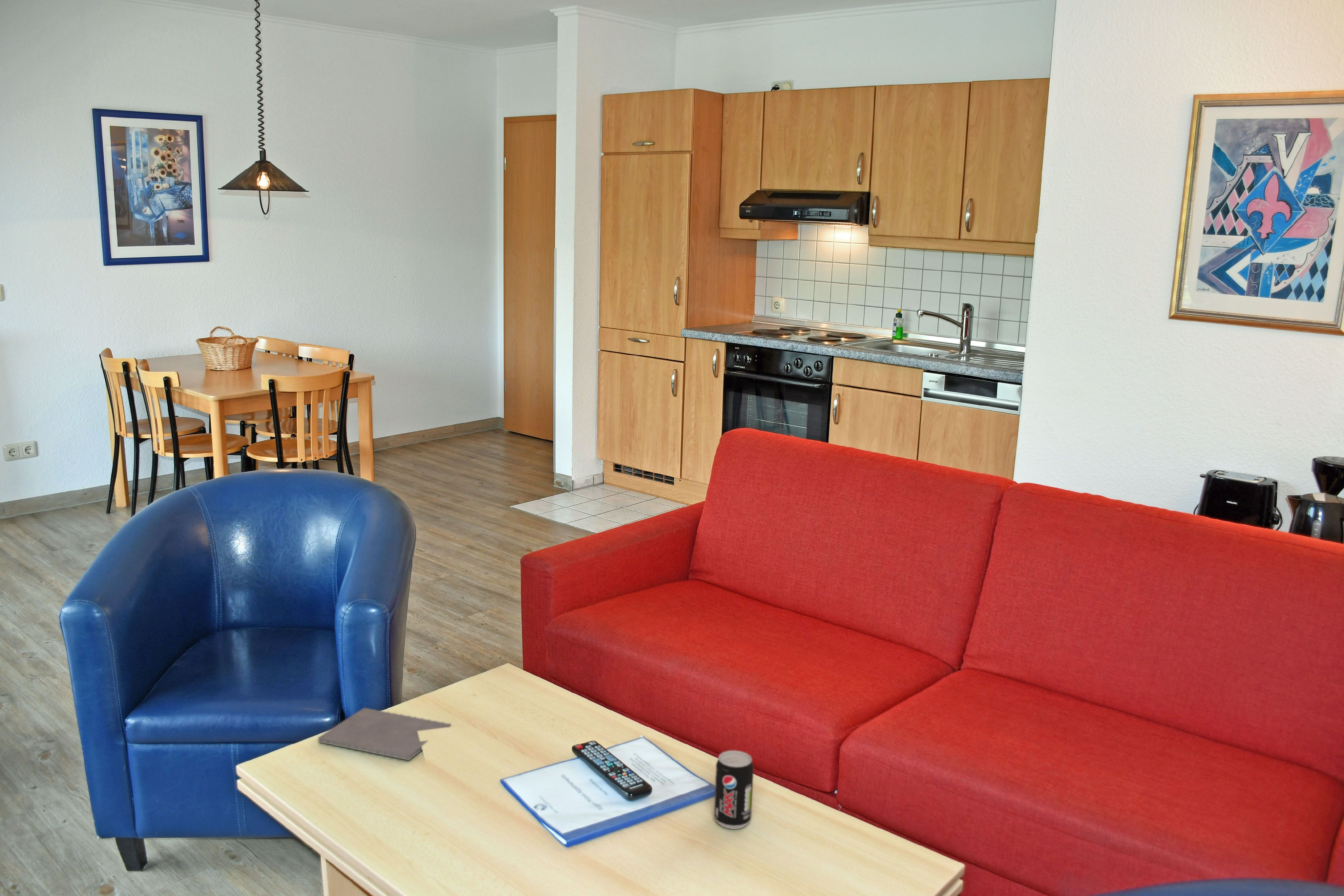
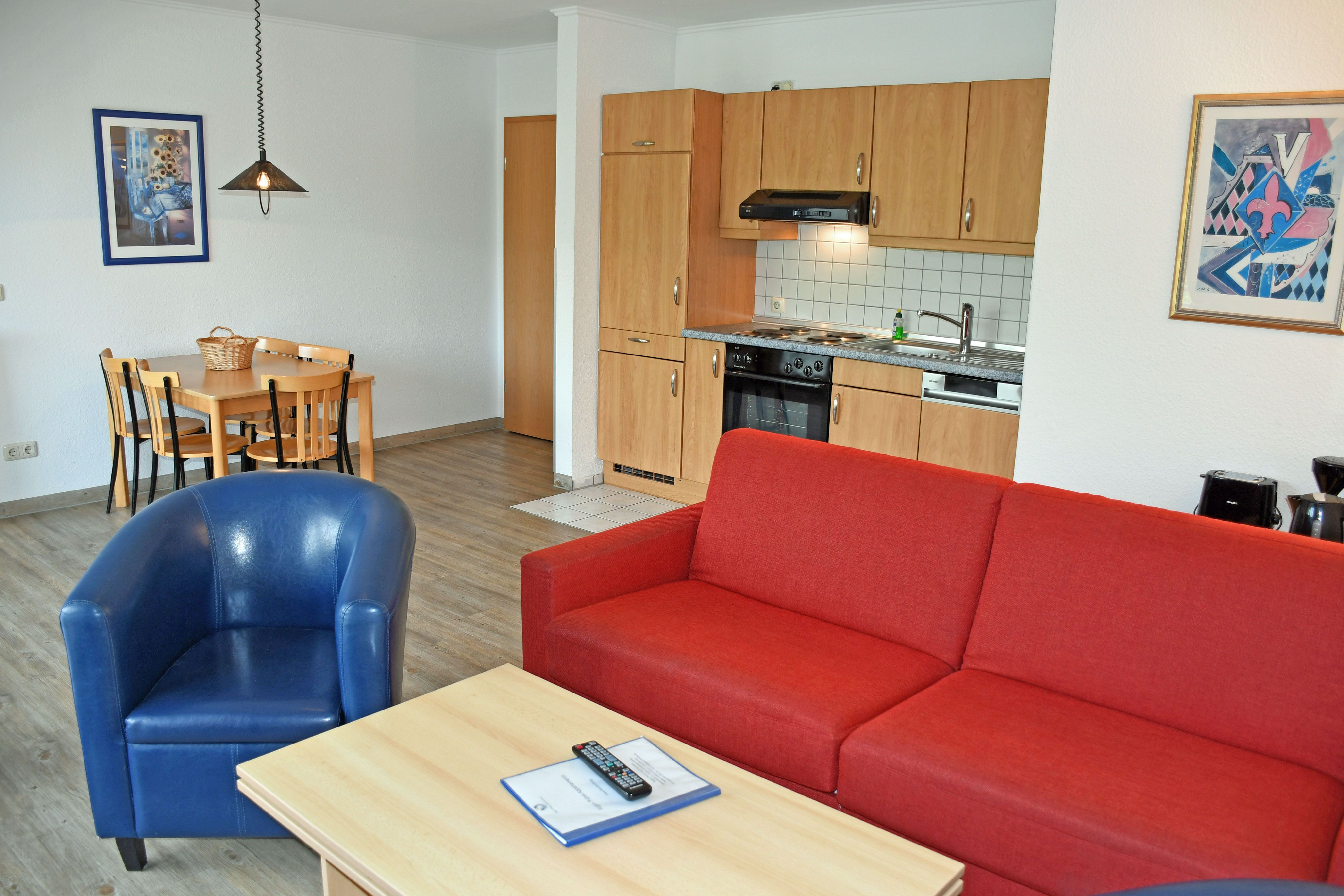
- beverage can (734, 790)
- notepad (385, 733)
